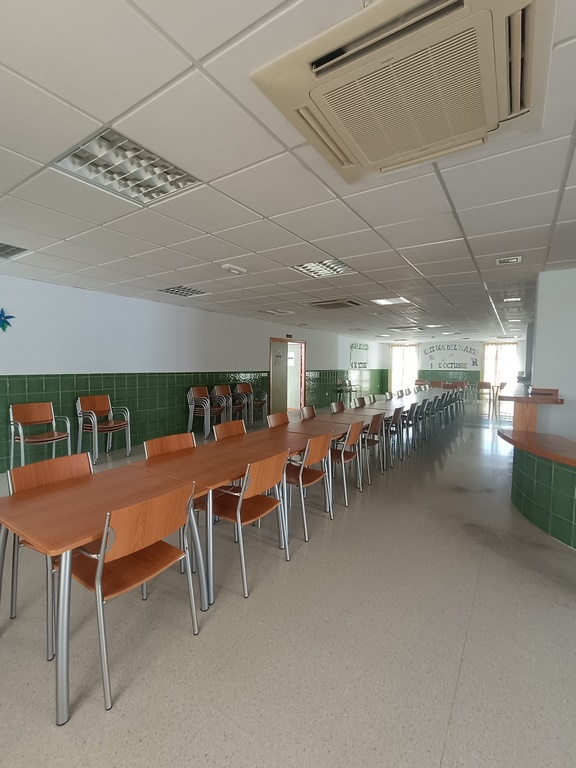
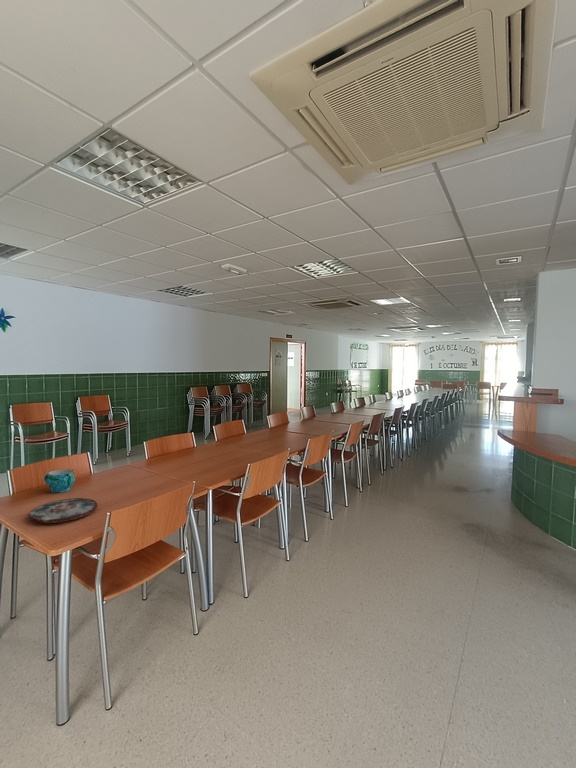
+ plate (64, 509)
+ cup (59, 481)
